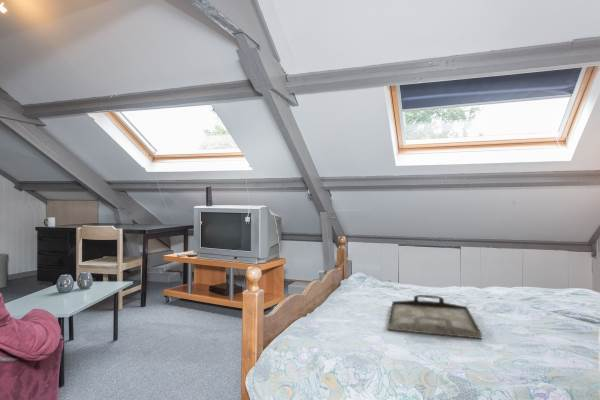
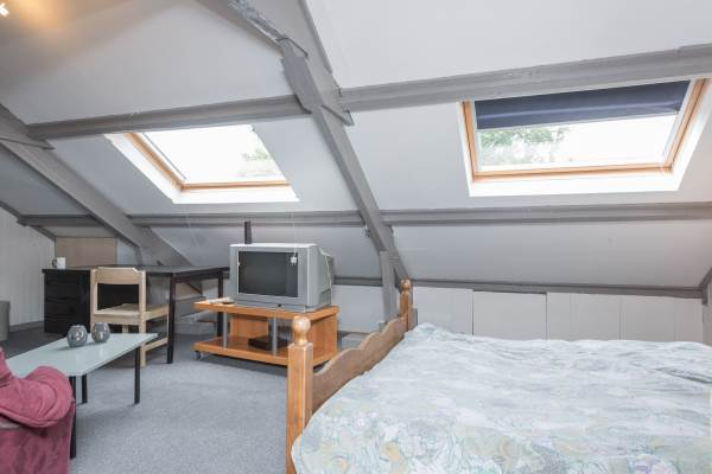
- serving tray (430, 312)
